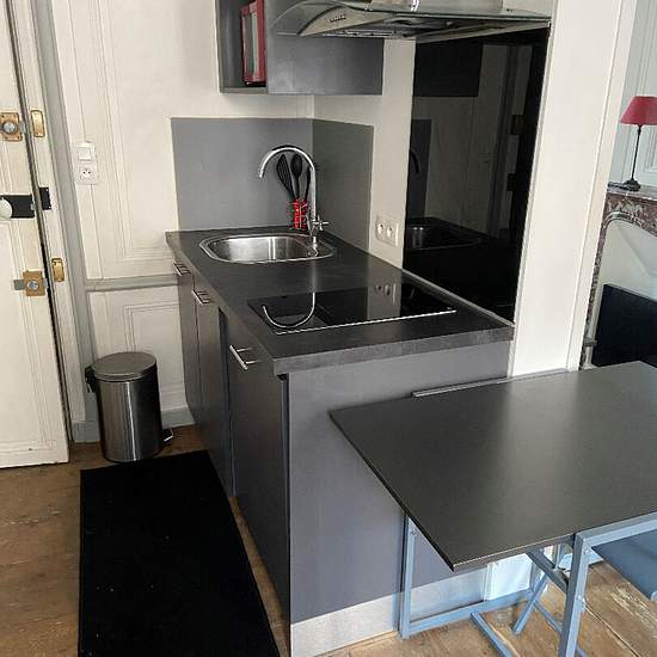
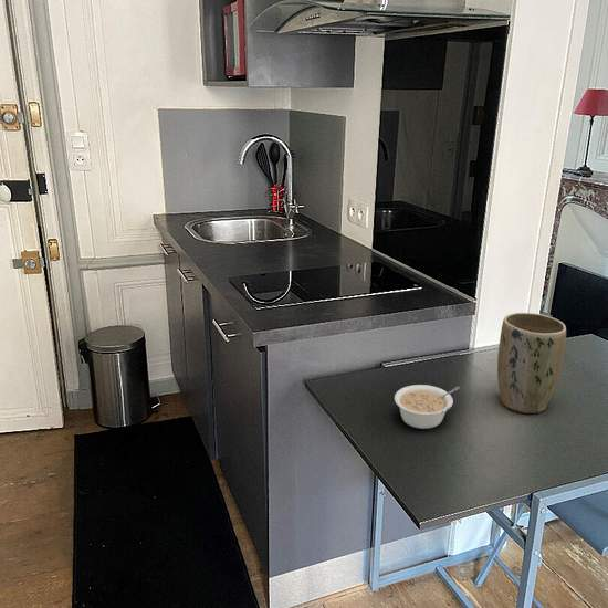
+ plant pot (528, 364)
+ legume (423, 405)
